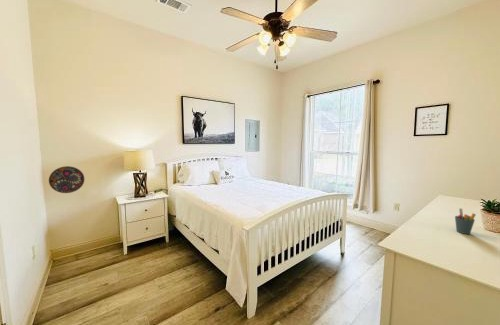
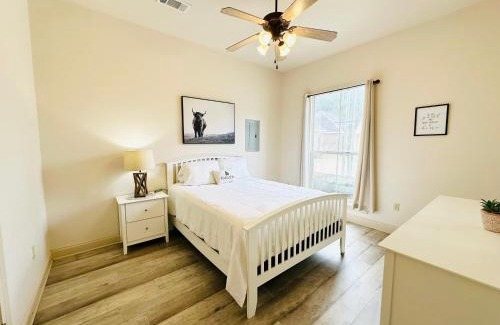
- pen holder (464, 221)
- decorative plate (67, 179)
